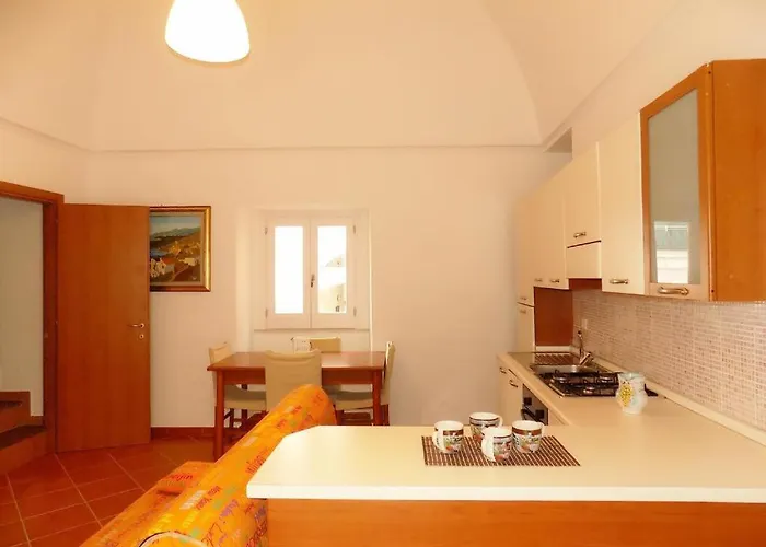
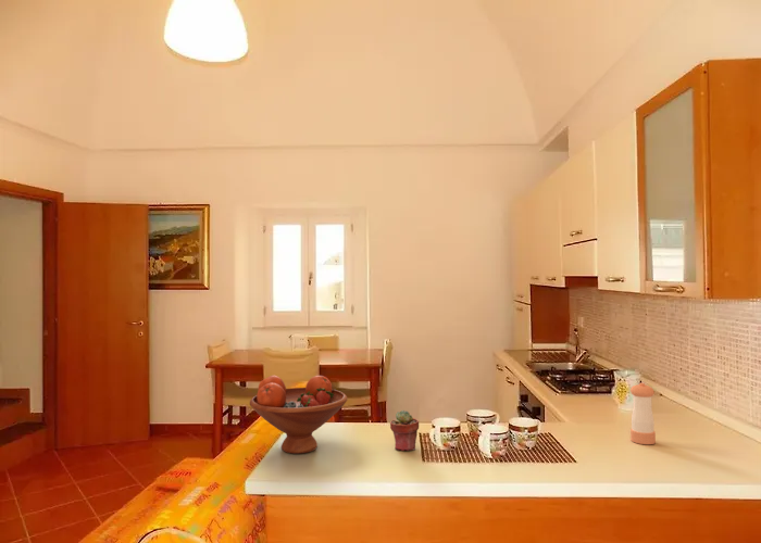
+ fruit bowl (299, 413)
+ pepper shaker (643, 412)
+ potted succulent (404, 429)
